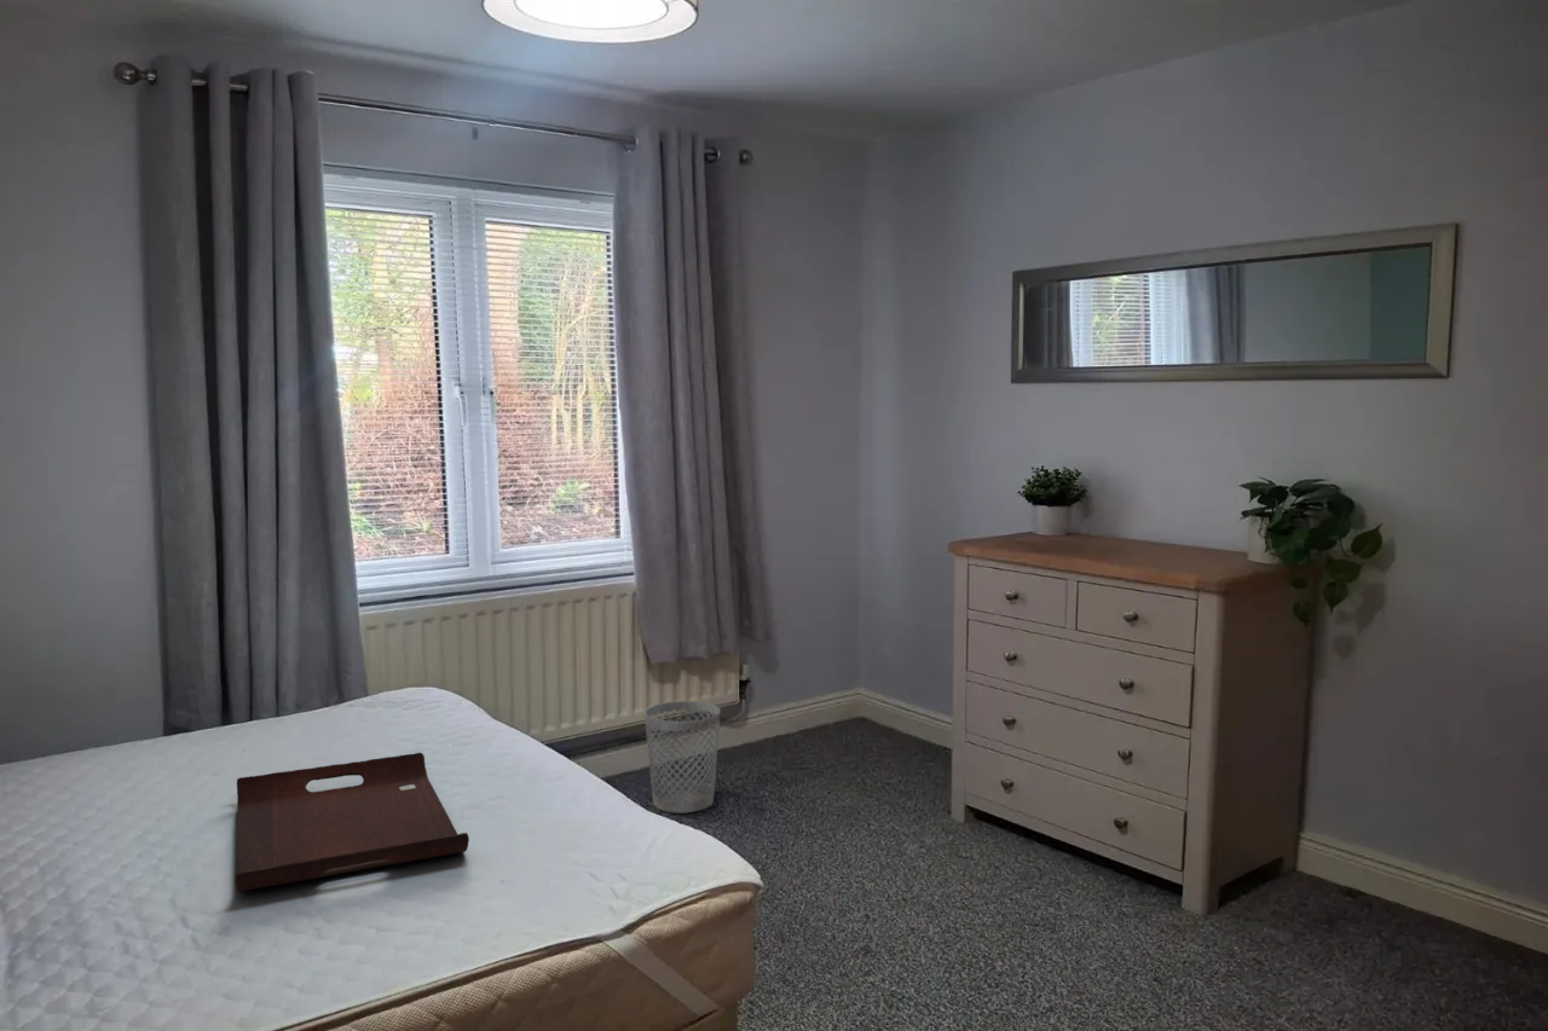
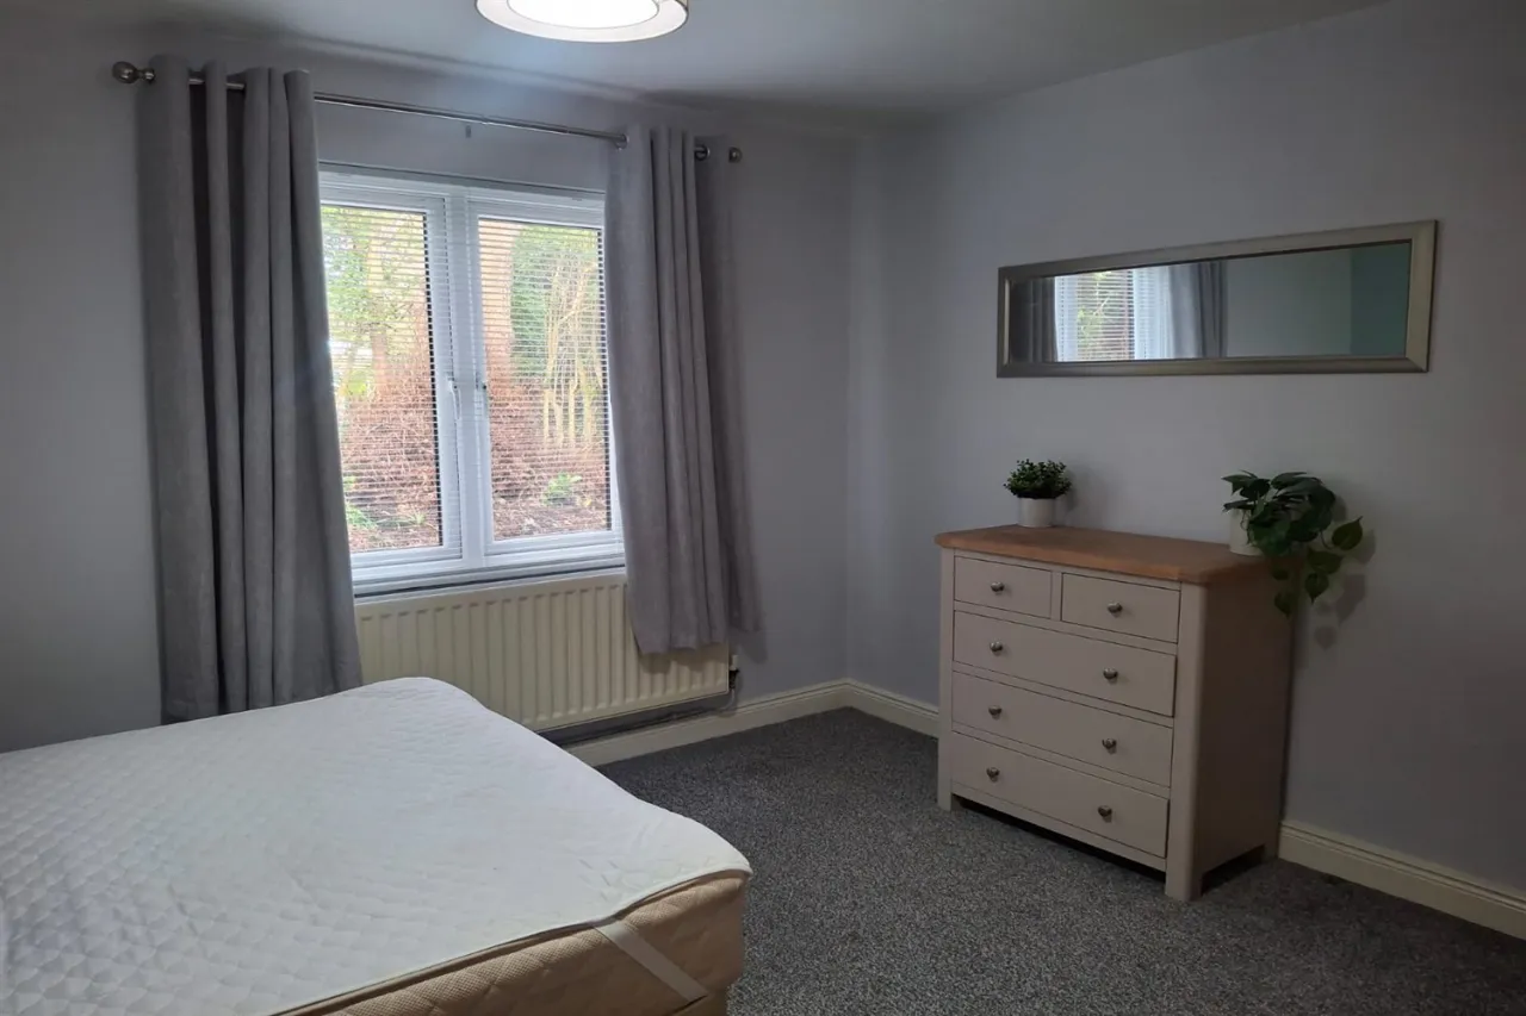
- wastebasket (682, 757)
- serving tray (345, 816)
